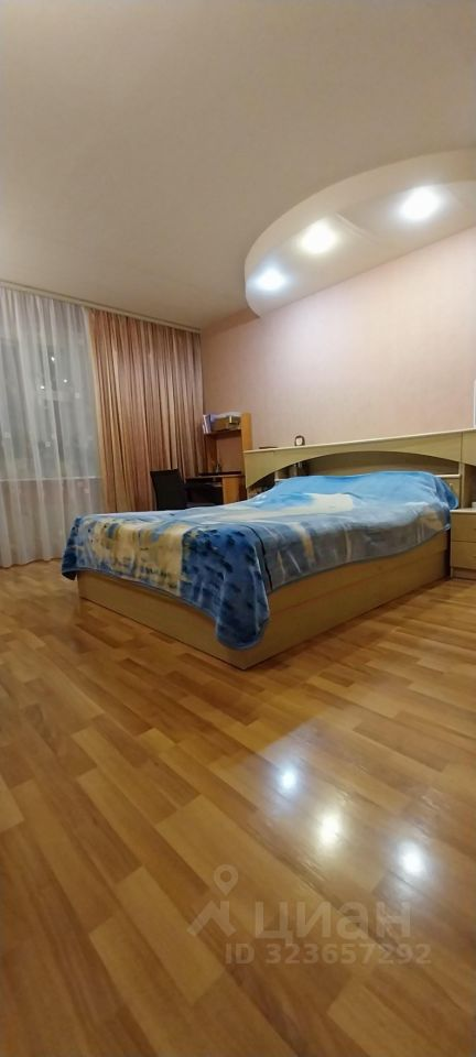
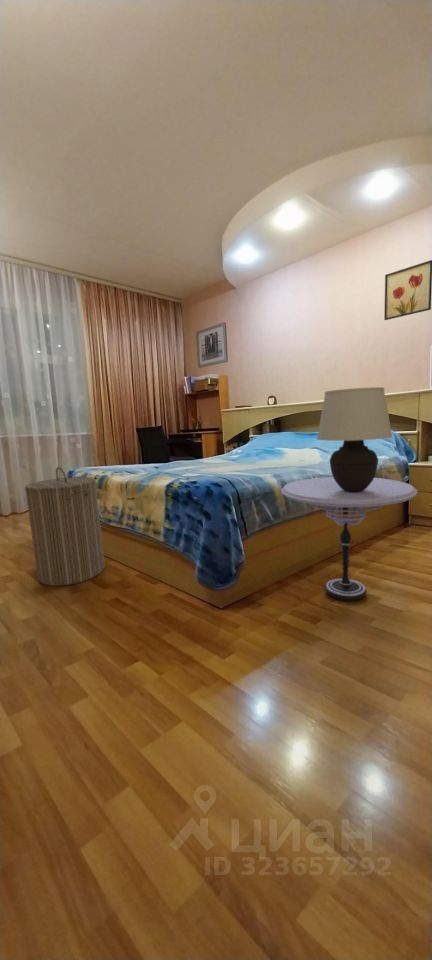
+ laundry hamper (66, 521)
+ wall art (407, 291)
+ side table (345, 541)
+ table lamp (353, 441)
+ wall art (211, 346)
